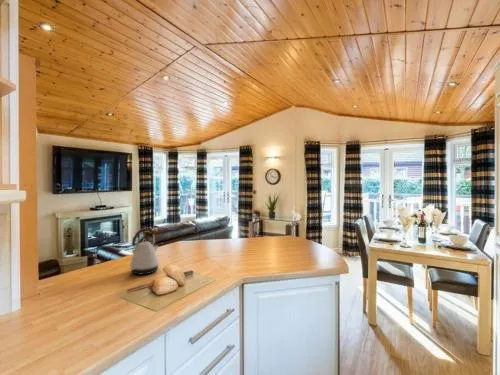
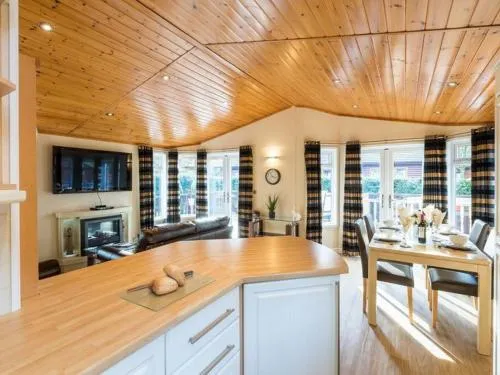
- kettle (145, 249)
